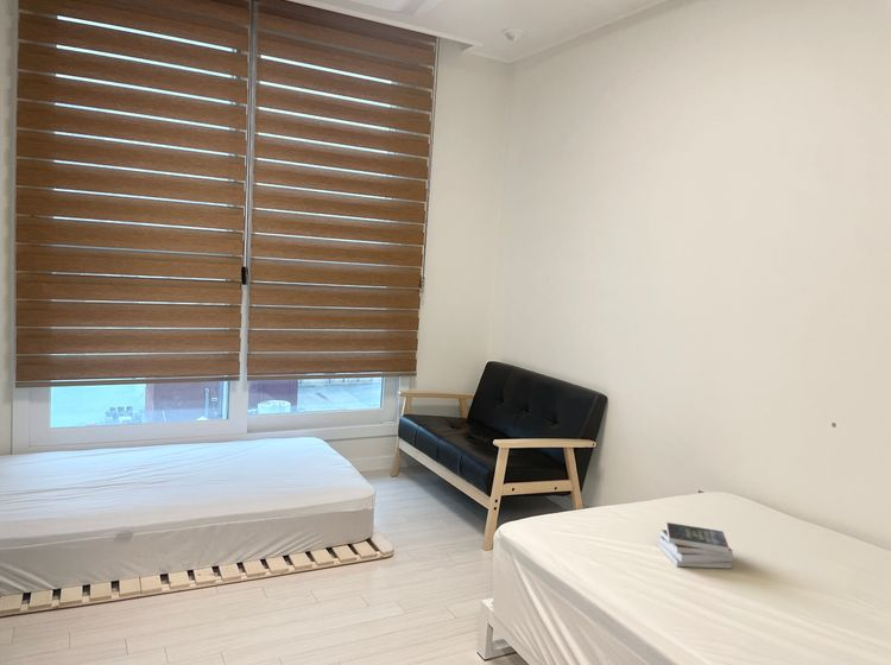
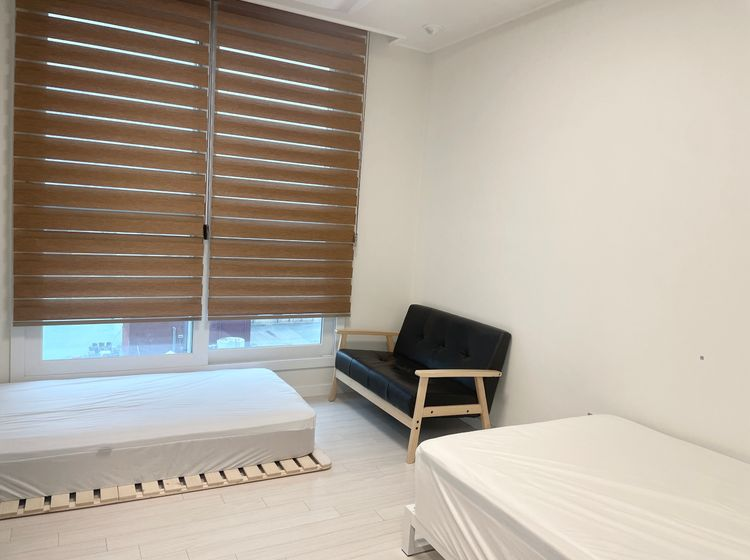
- book (695, 545)
